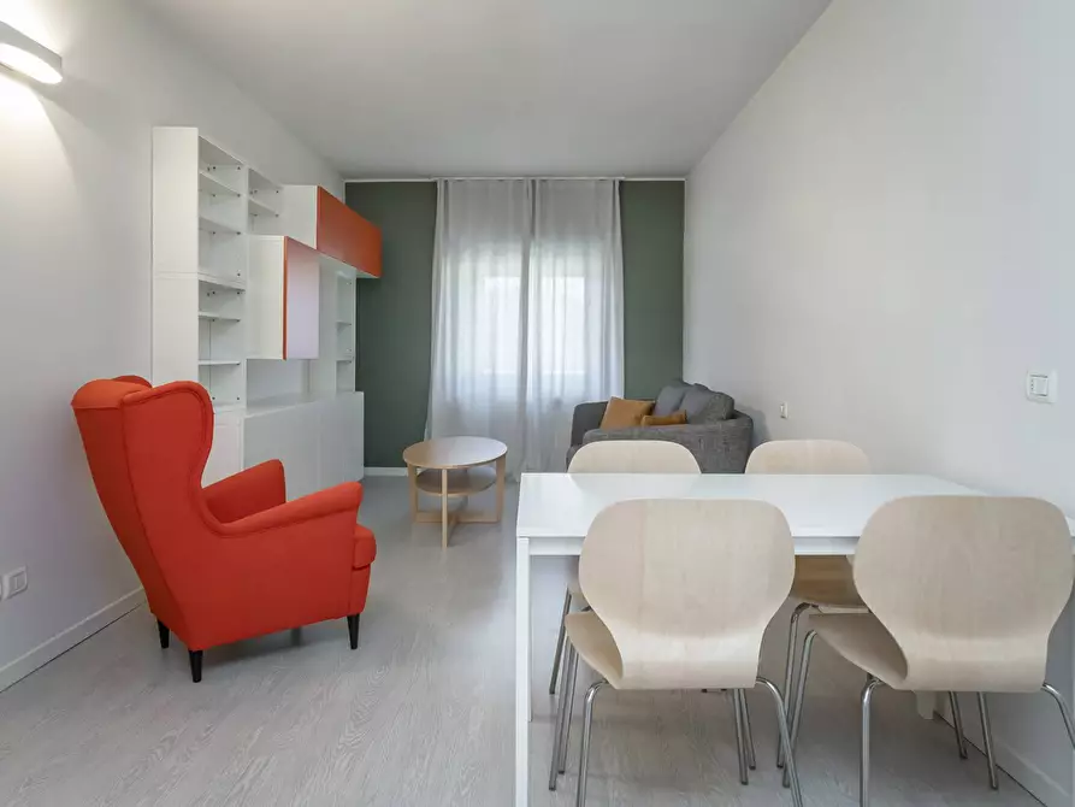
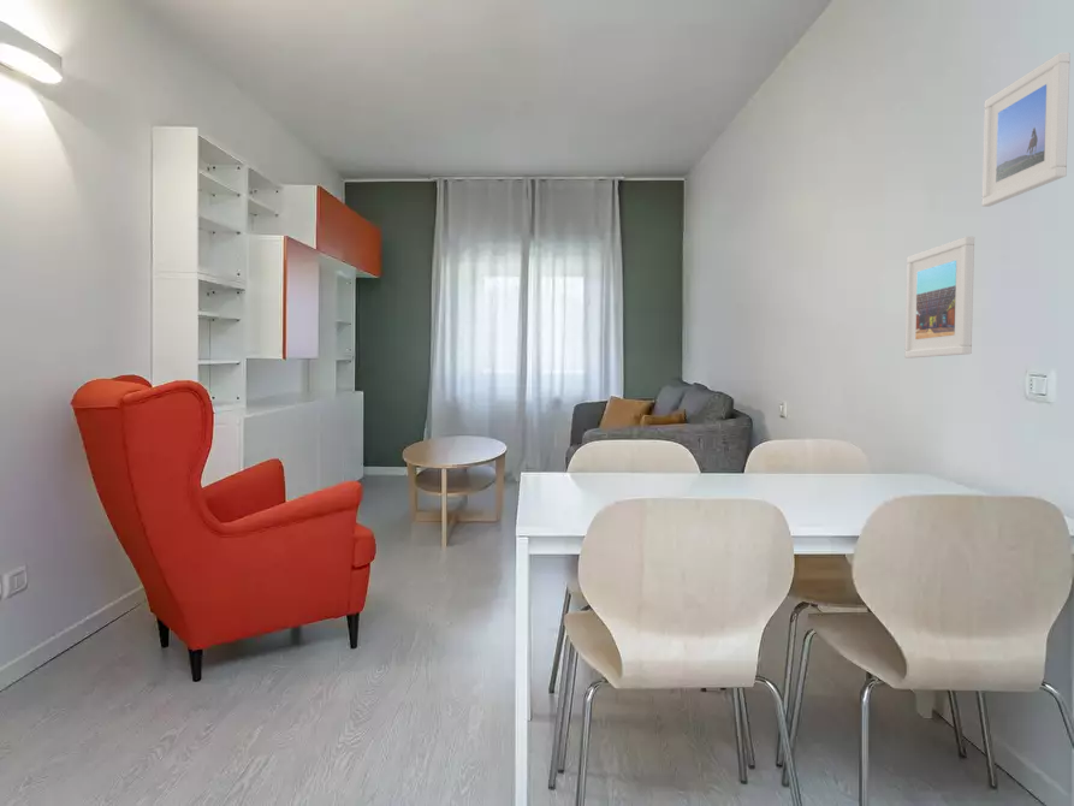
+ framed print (936, 301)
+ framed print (1021, 135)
